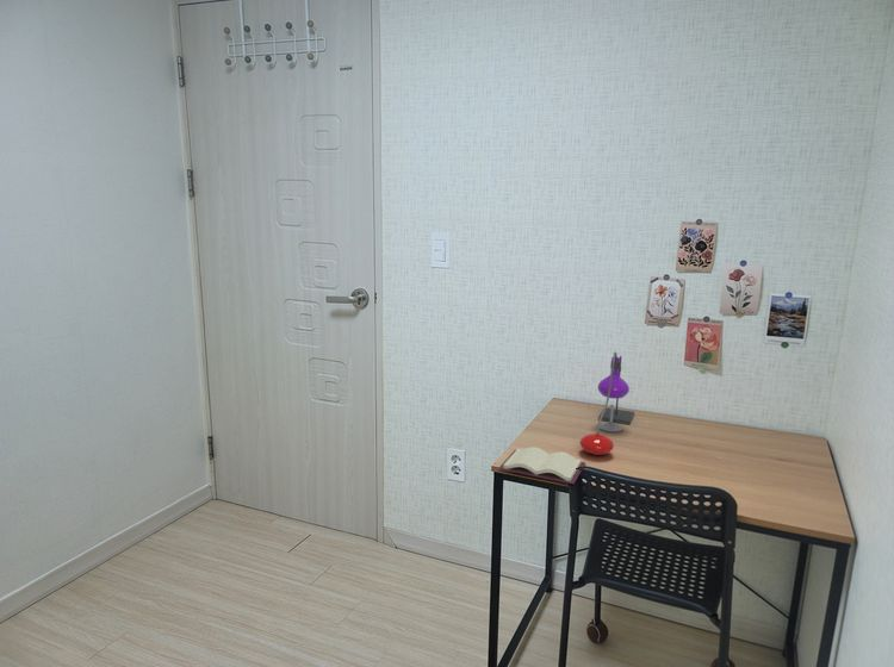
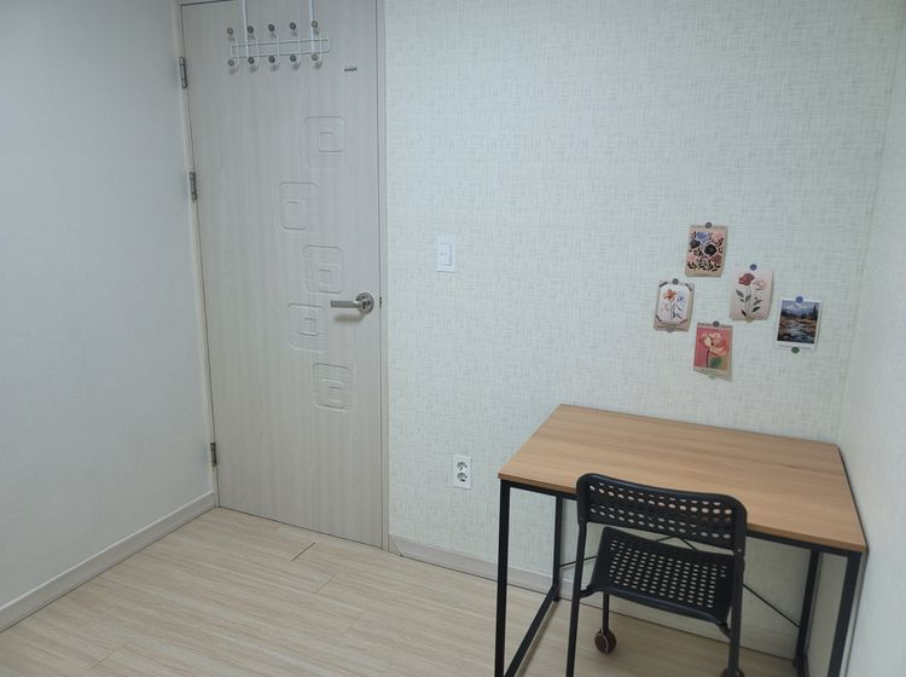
- desk lamp (598, 389)
